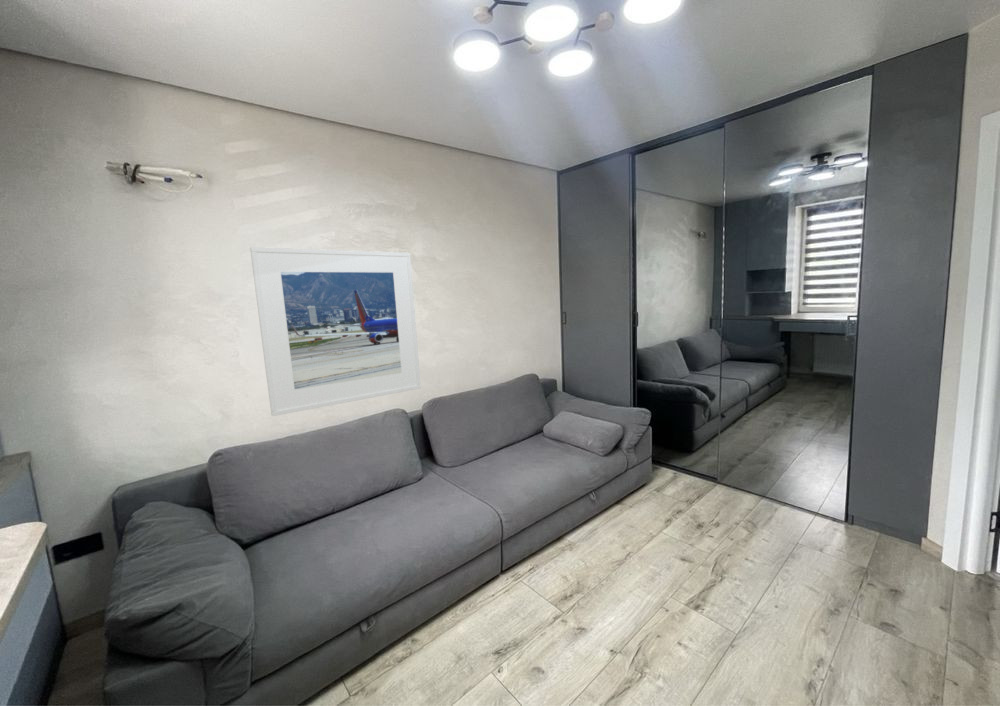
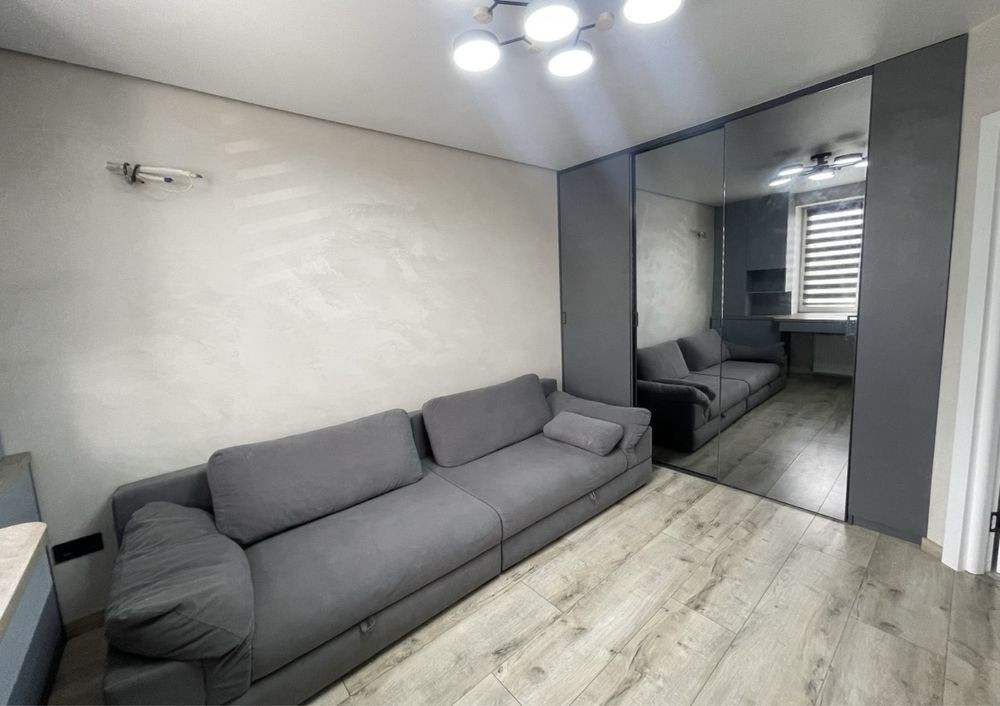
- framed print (346, 327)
